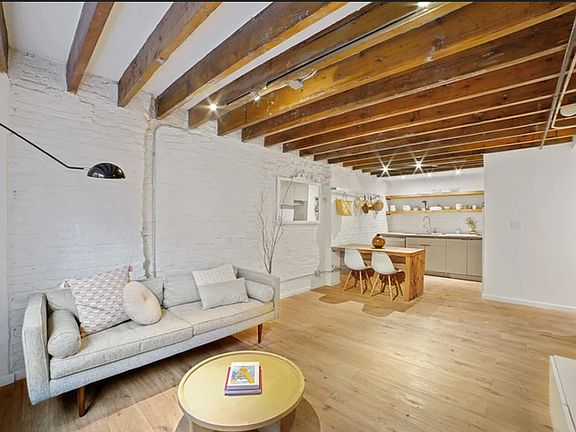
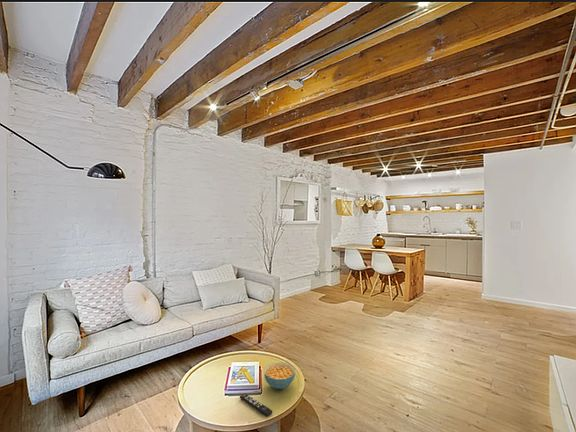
+ cereal bowl (279, 378)
+ remote control (255, 404)
